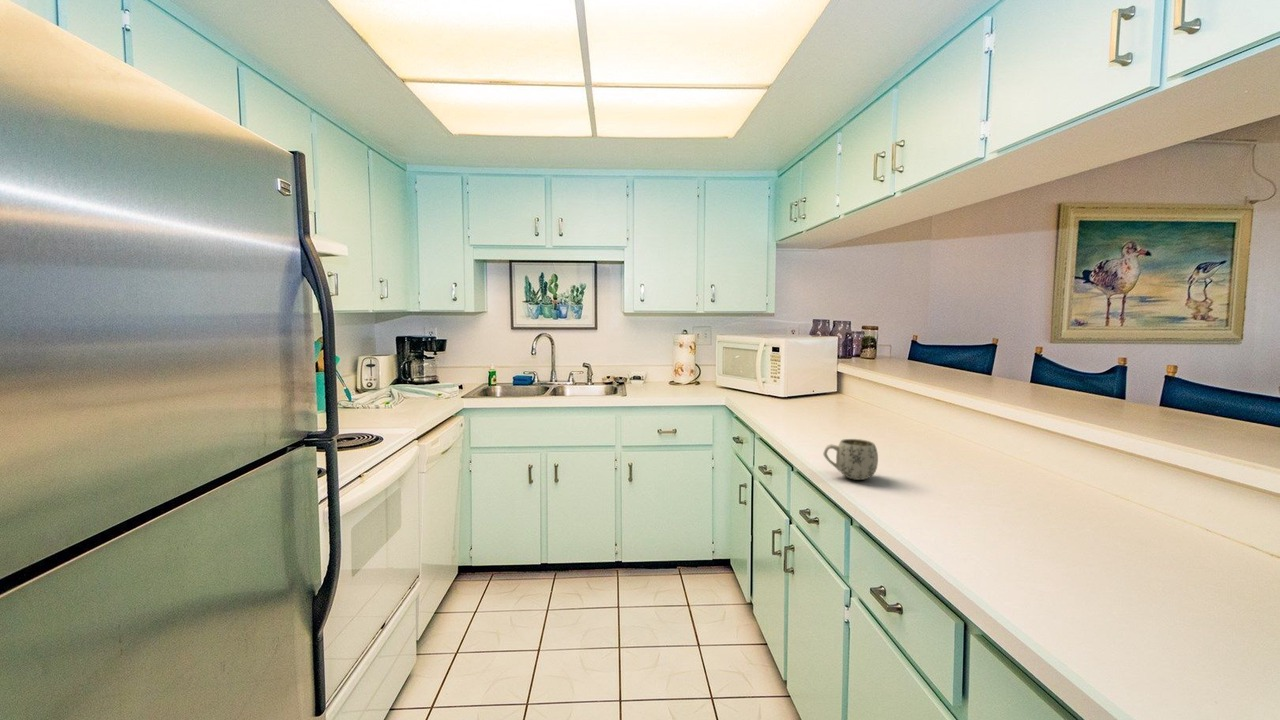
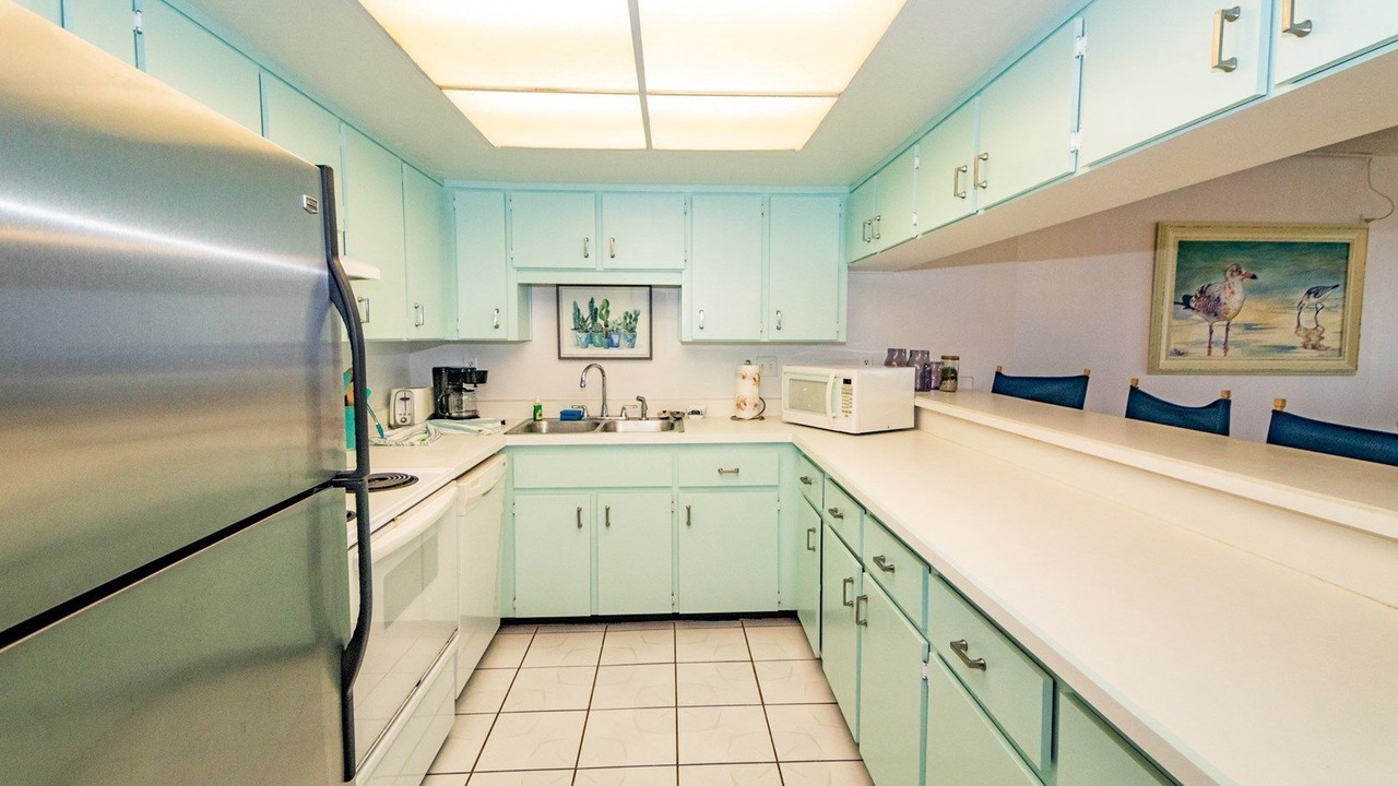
- mug (850, 459)
